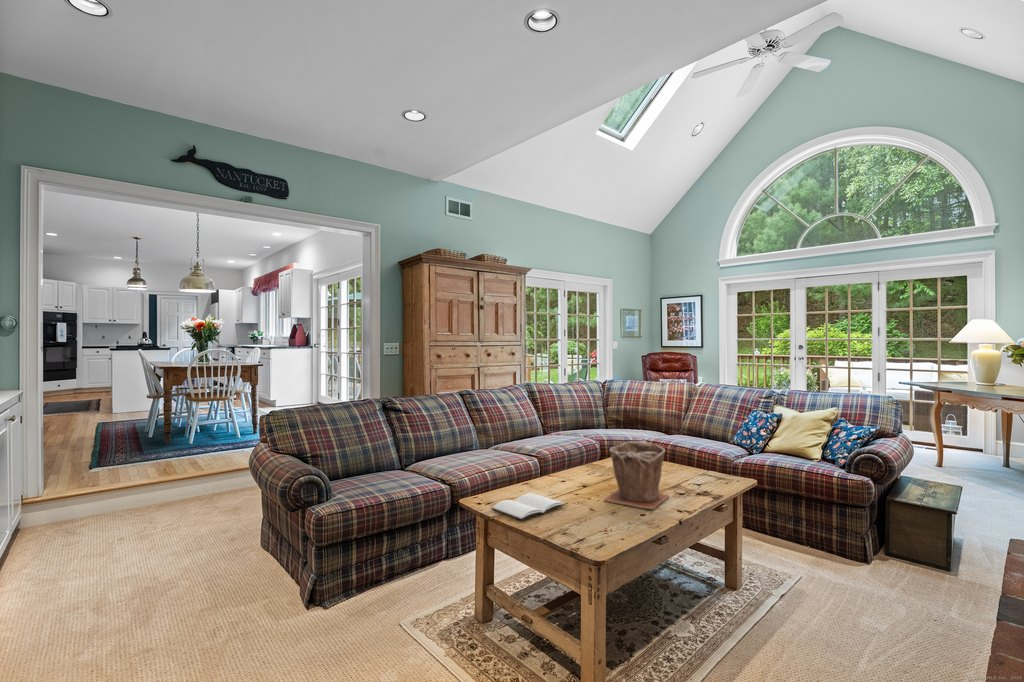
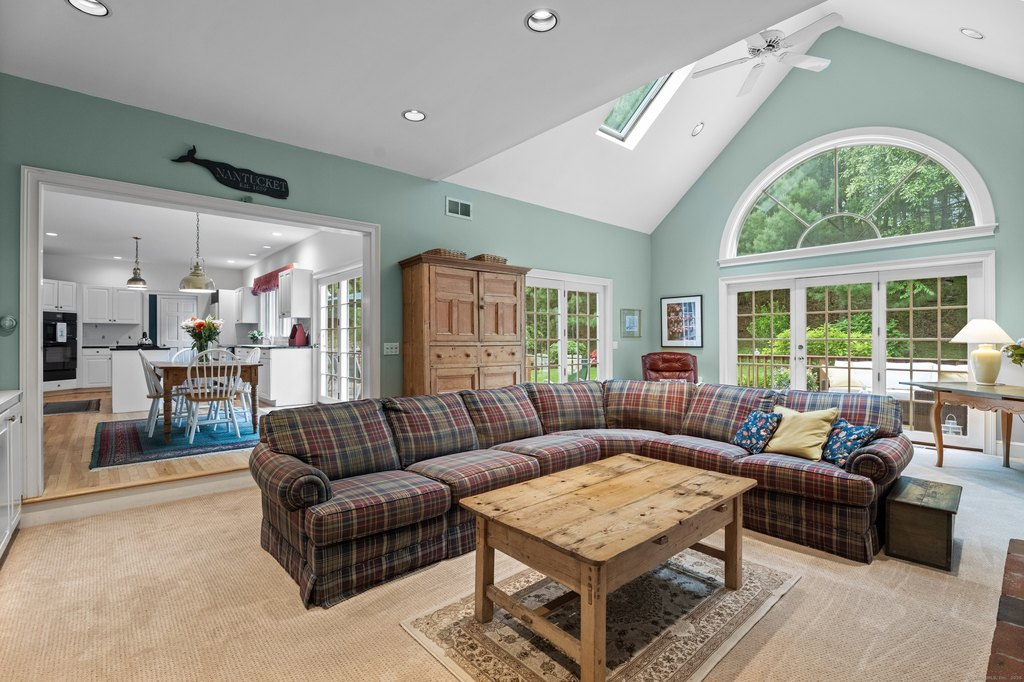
- book (528, 505)
- plant pot (636, 472)
